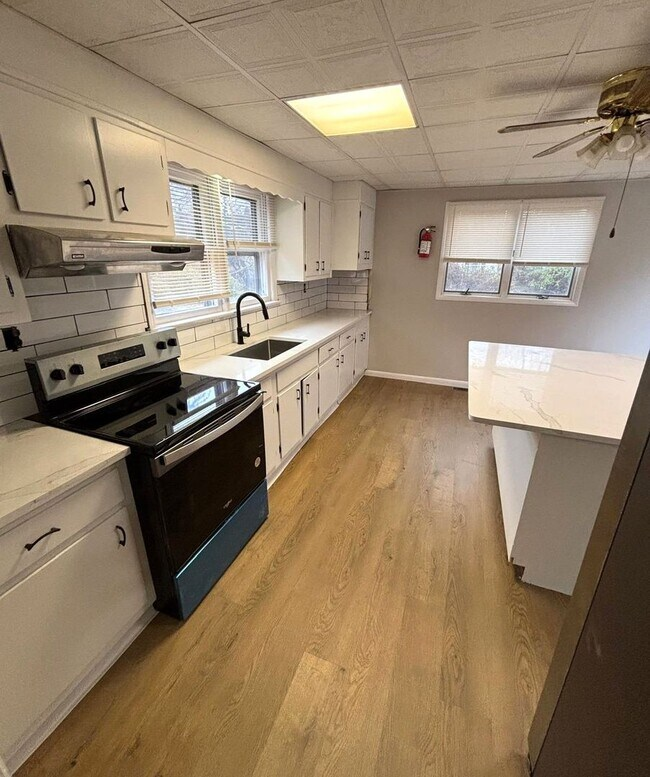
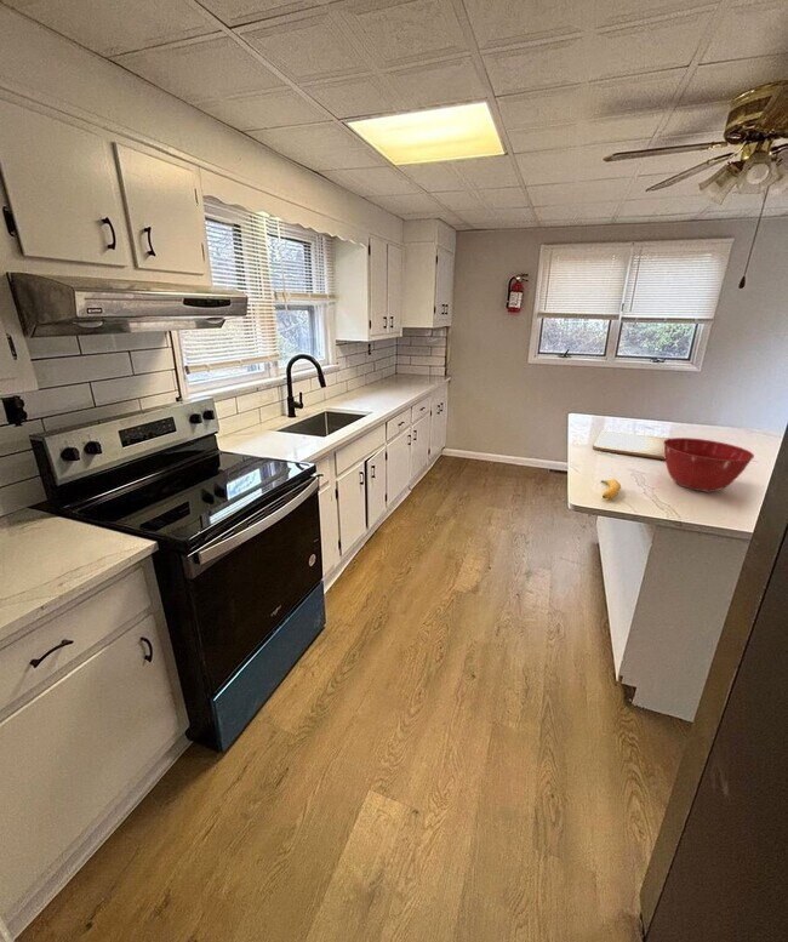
+ chopping board (657, 446)
+ mixing bowl (701, 467)
+ banana (609, 487)
